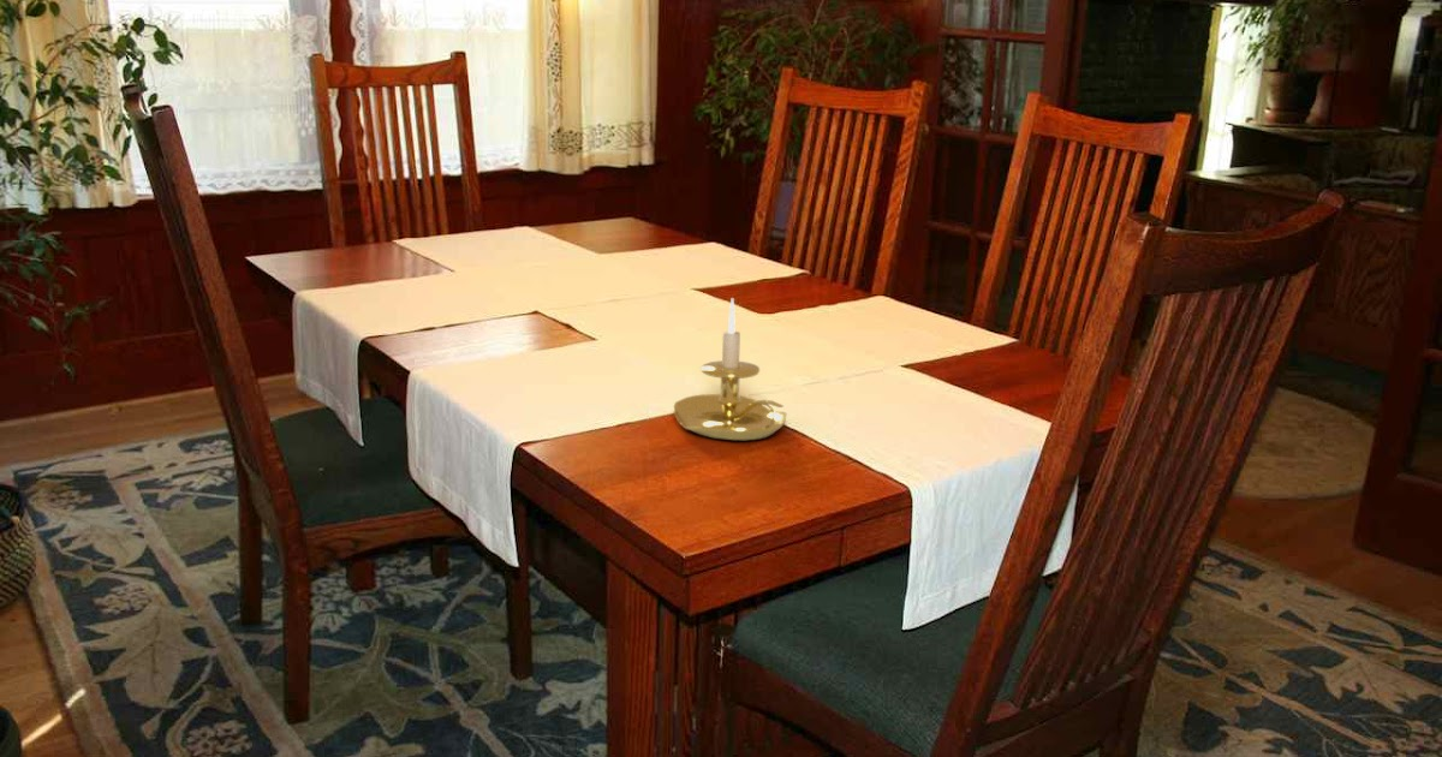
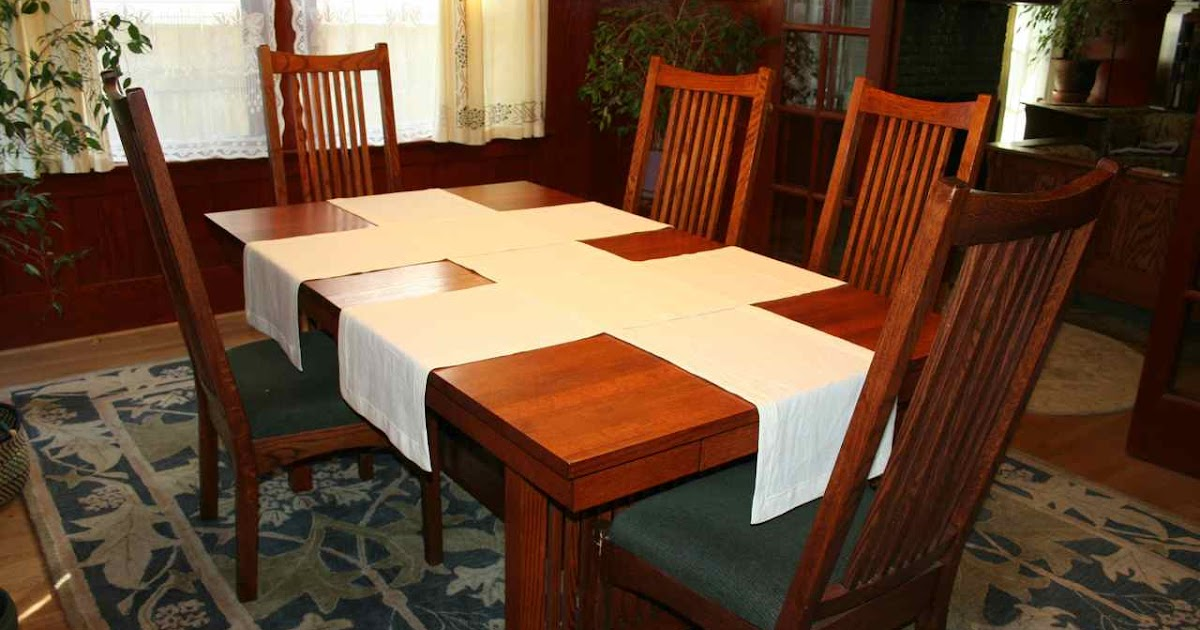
- candle holder (737, 364)
